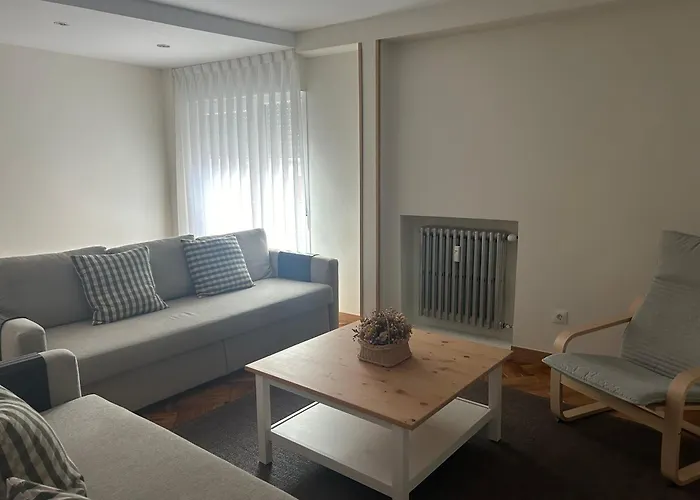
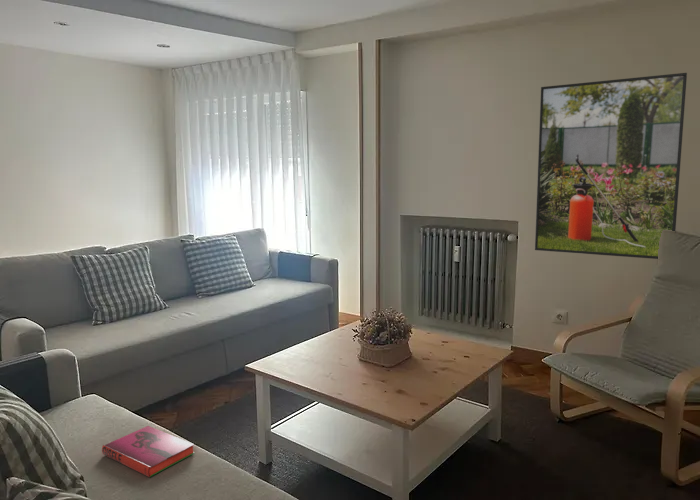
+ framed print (604, 169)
+ hardback book (148, 449)
